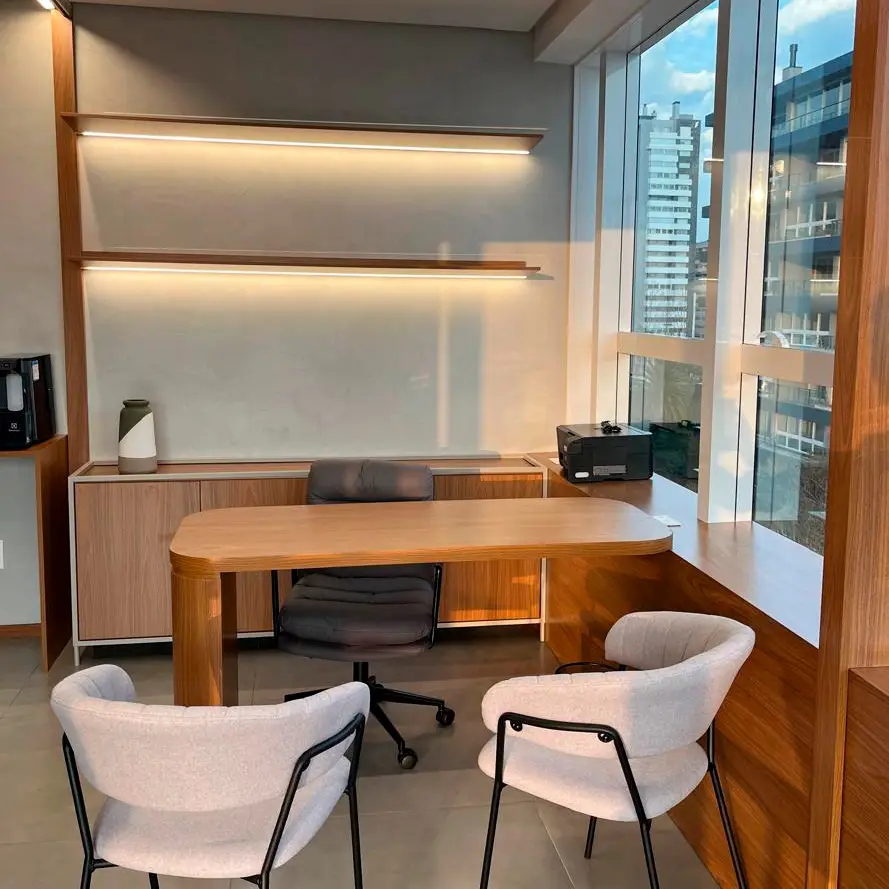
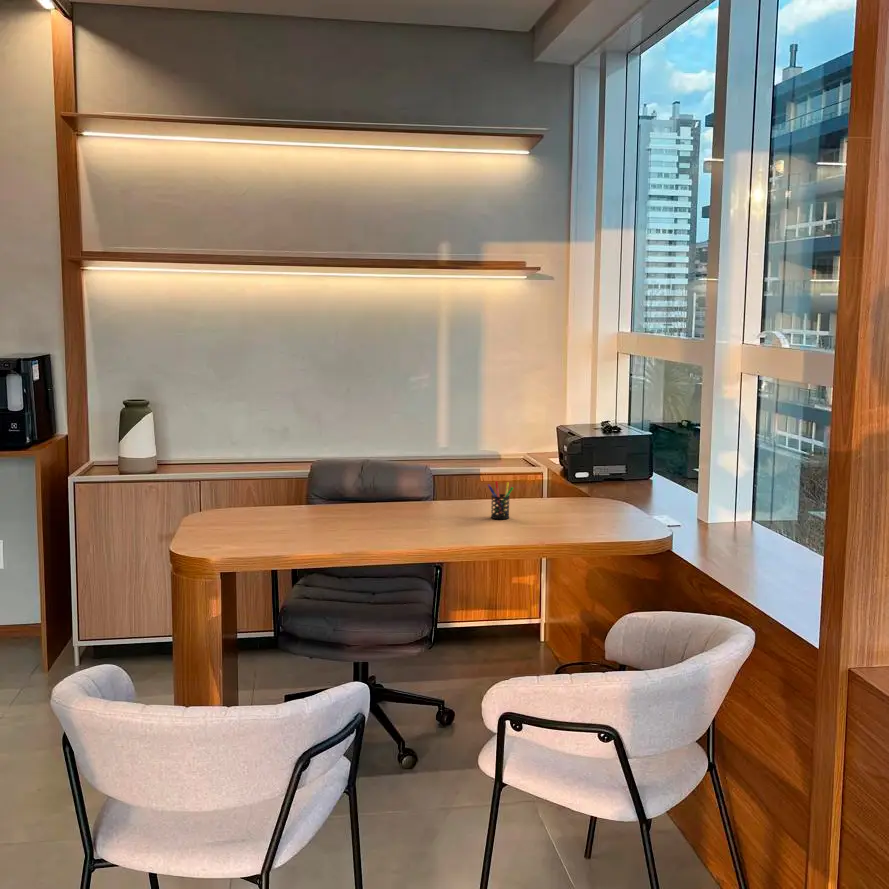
+ pen holder (501, 498)
